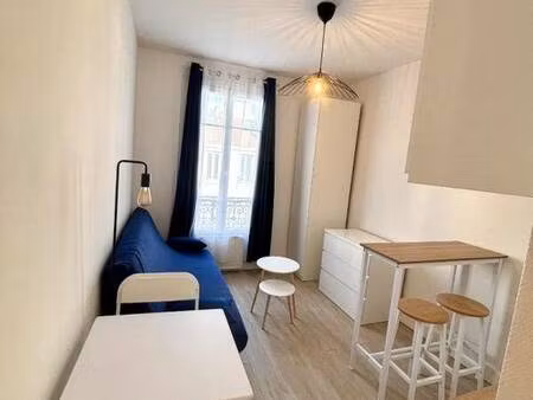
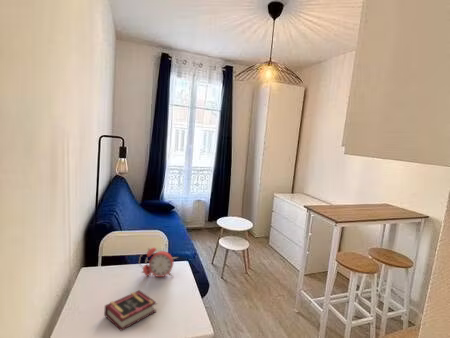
+ book (130, 308)
+ alarm clock (158, 261)
